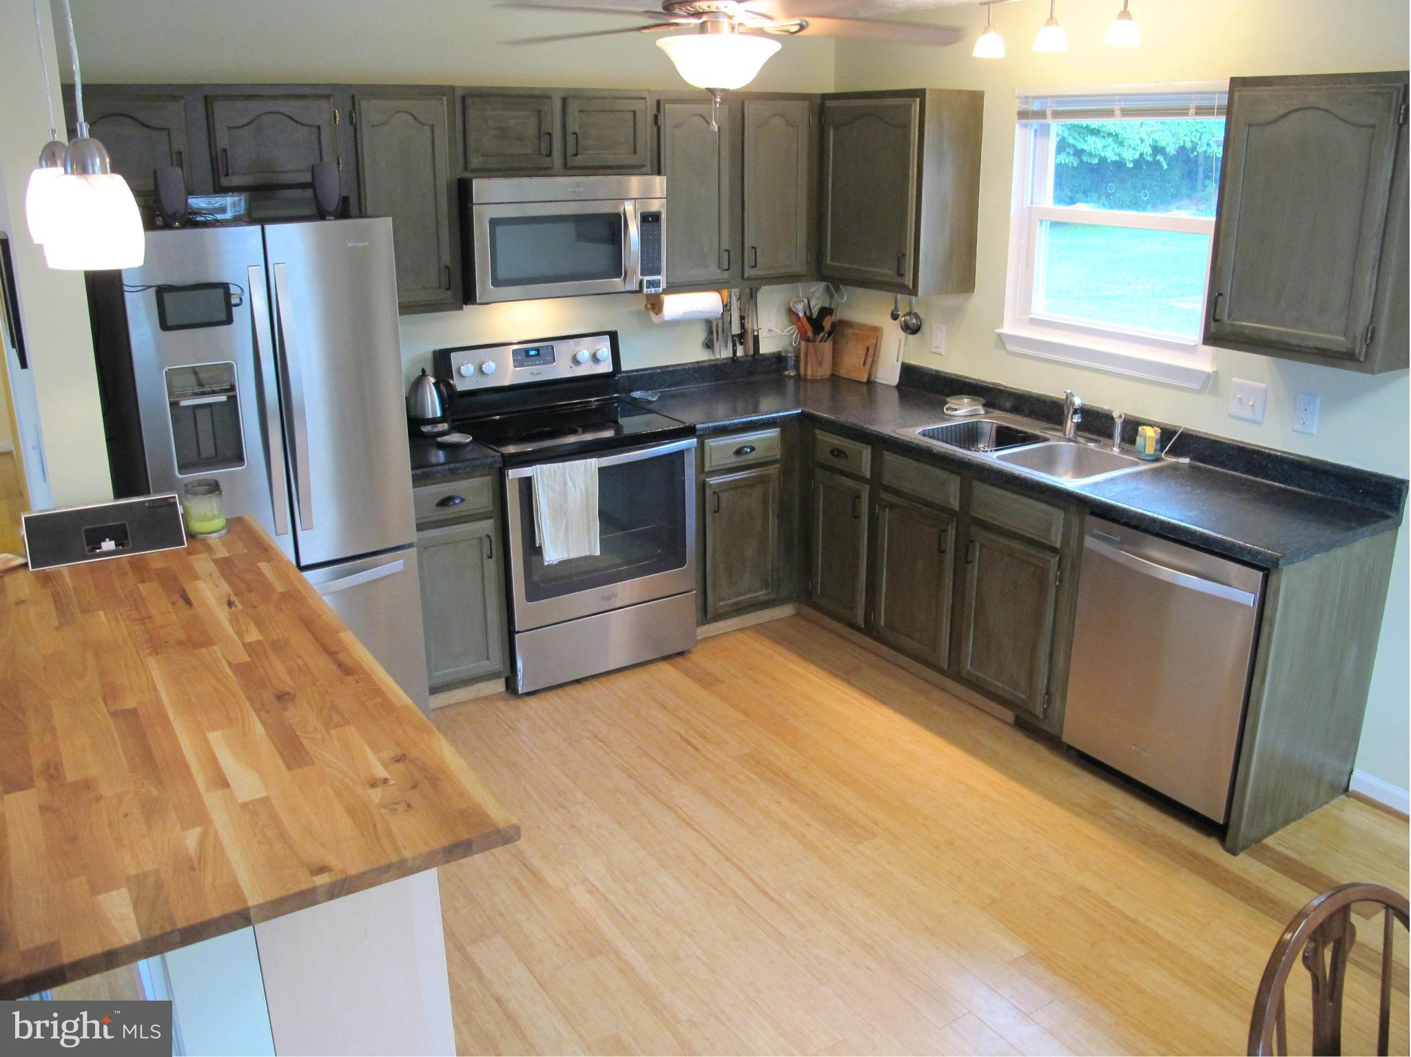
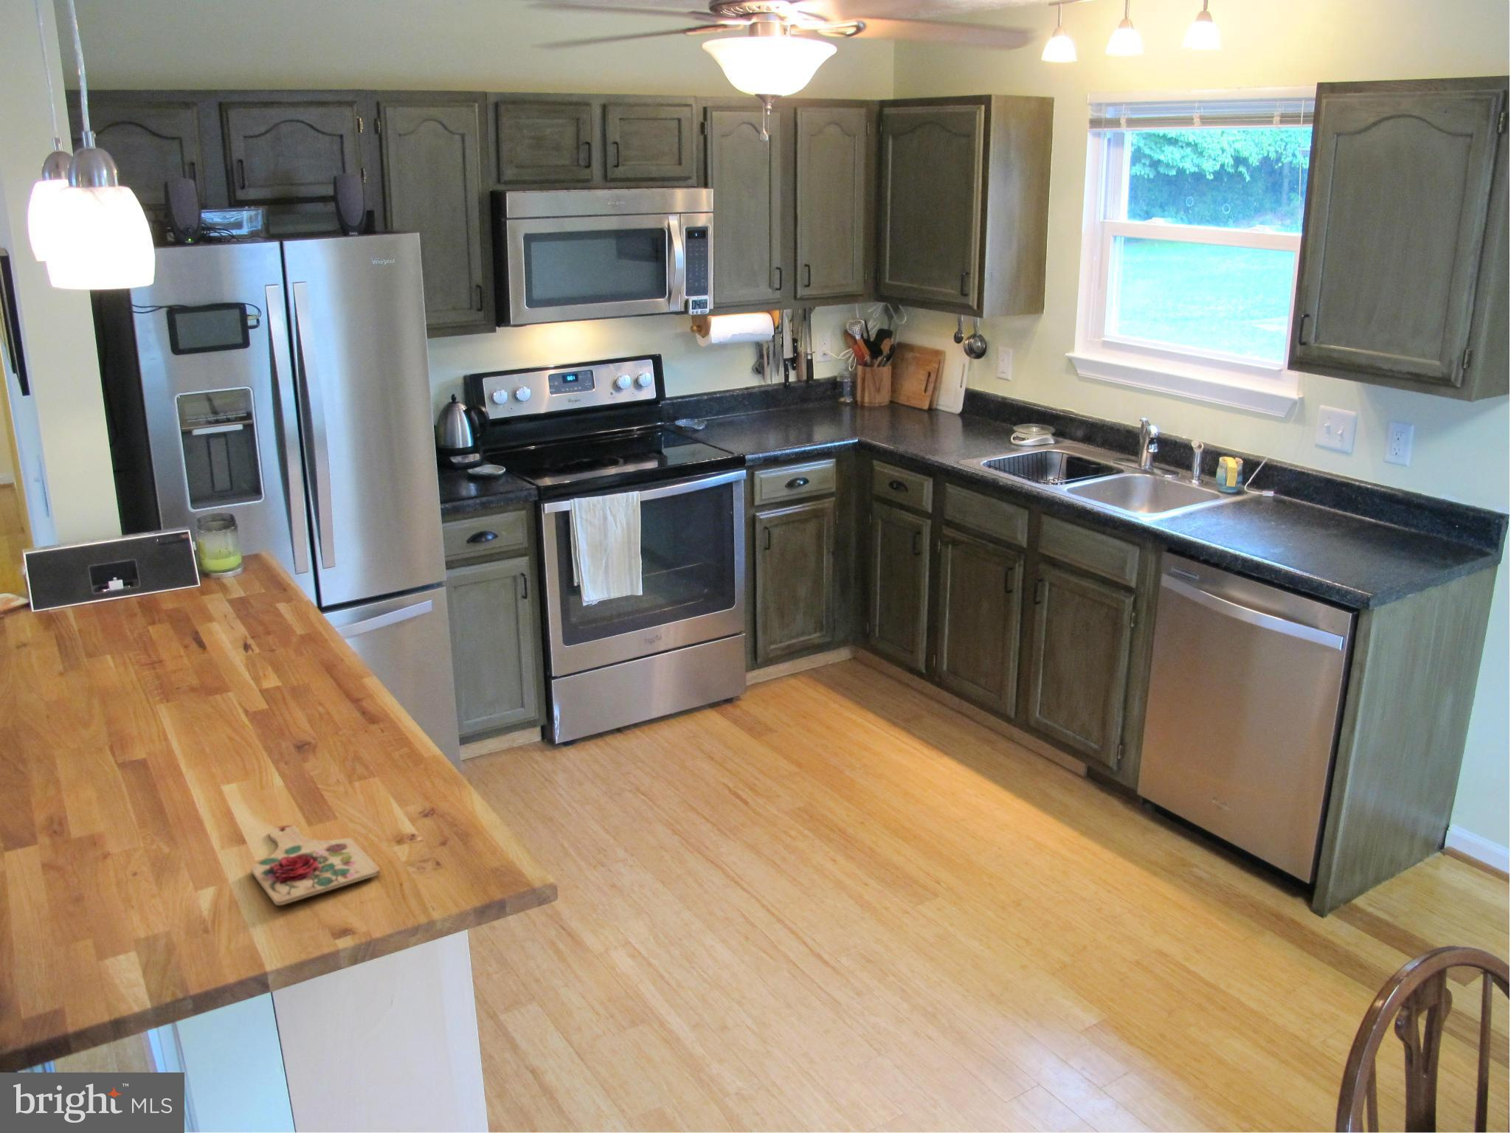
+ cutting board (303, 851)
